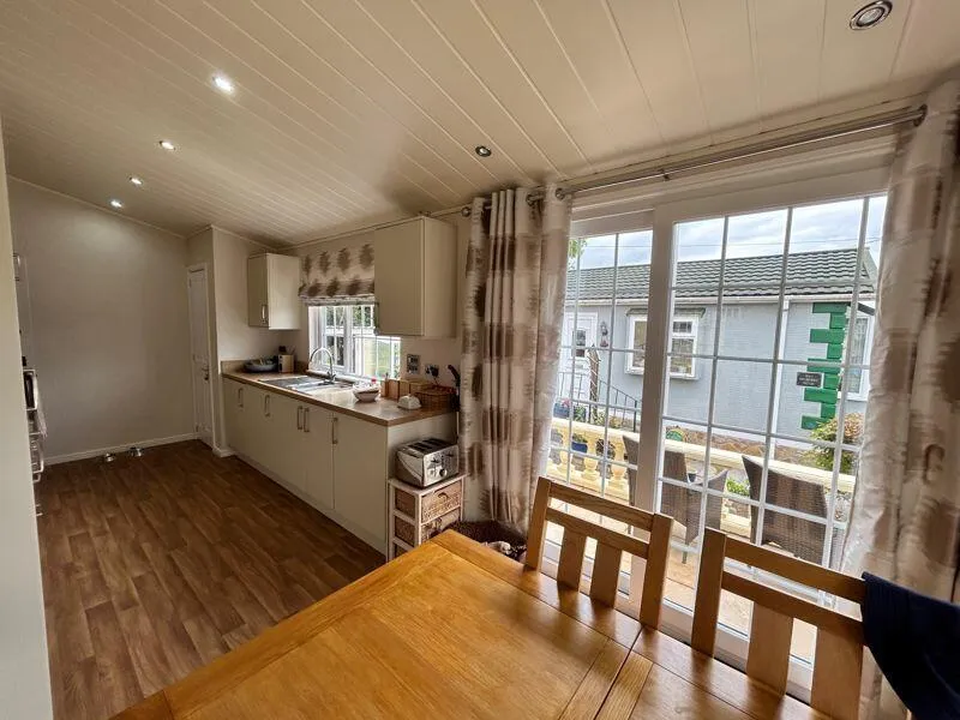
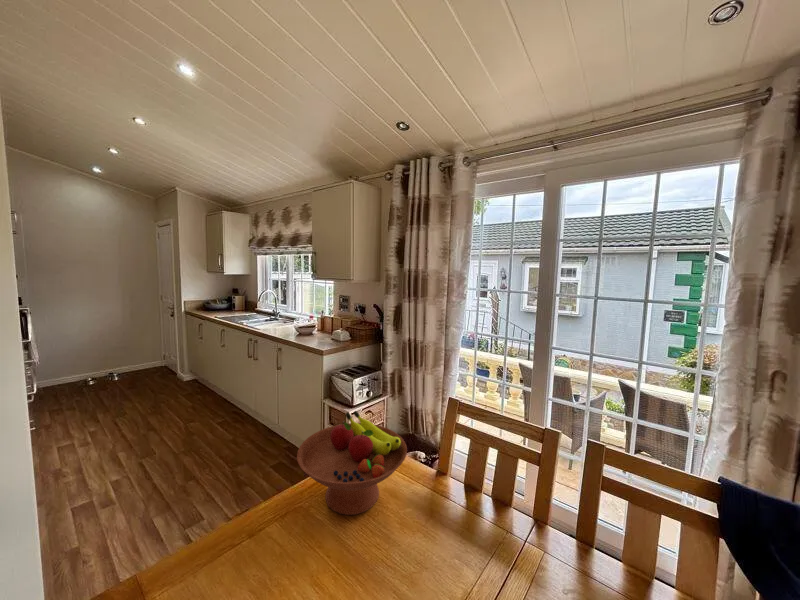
+ fruit bowl (353, 463)
